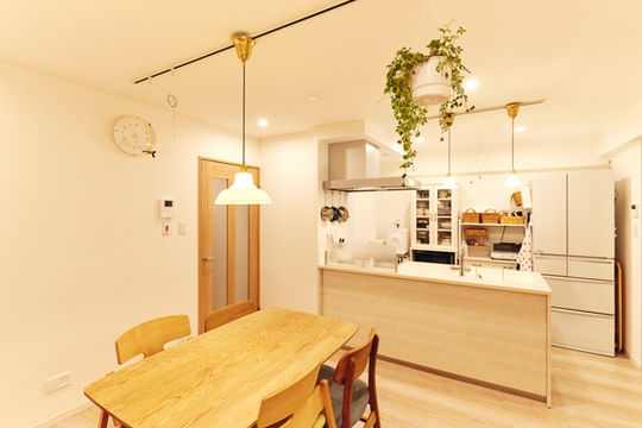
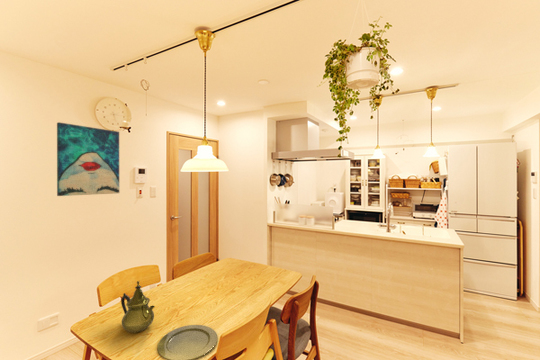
+ plate (188, 341)
+ wall art (90, 161)
+ teapot (137, 304)
